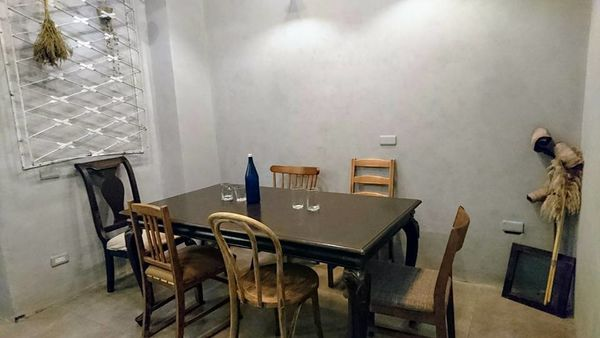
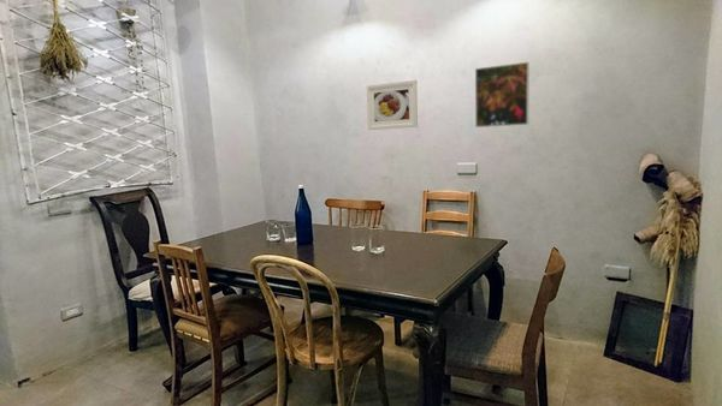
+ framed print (391, 106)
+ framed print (501, 96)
